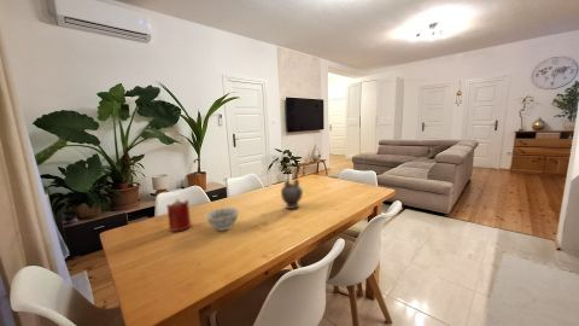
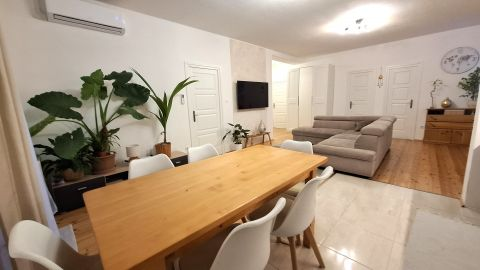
- candle (179, 213)
- bowl (223, 220)
- teapot (292, 188)
